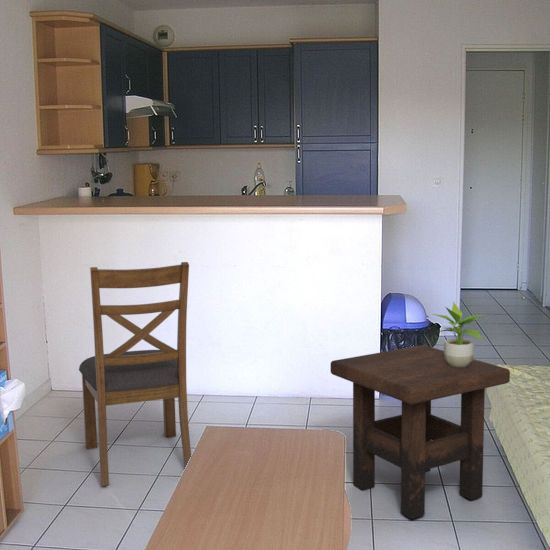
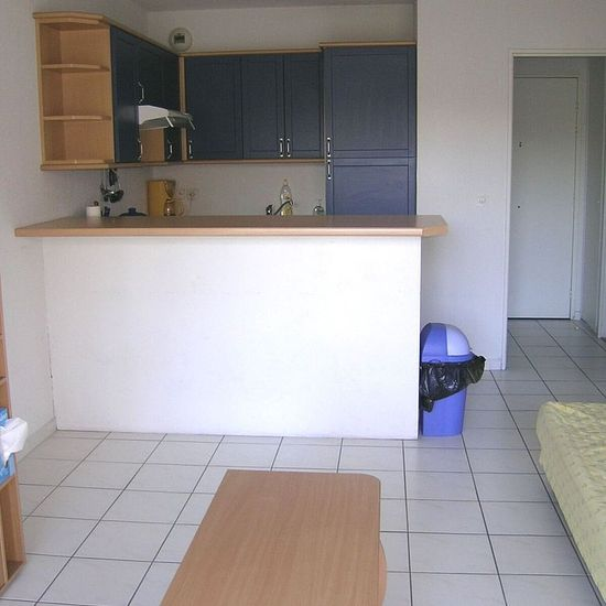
- potted plant (458, 335)
- chair (135, 360)
- side table (417, 428)
